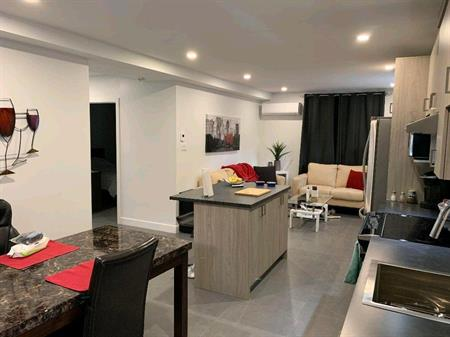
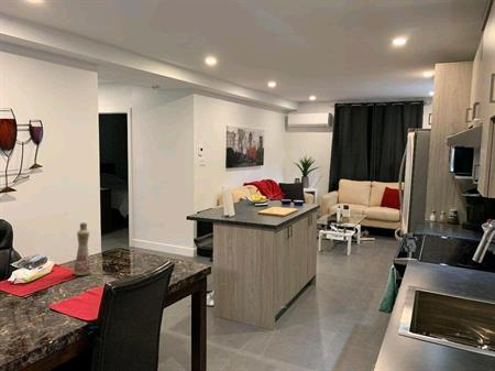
+ bottle (82, 248)
